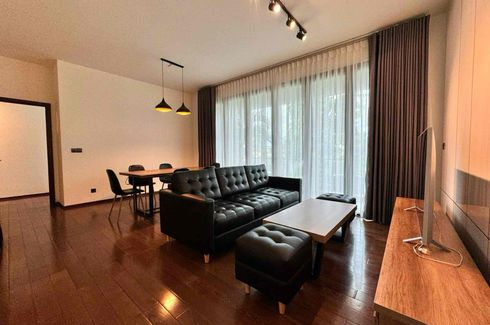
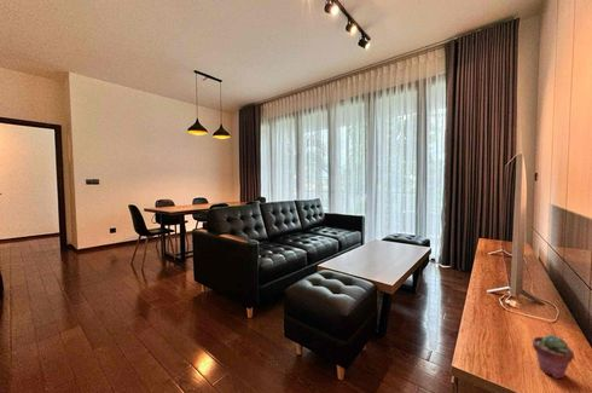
+ potted succulent (552, 352)
